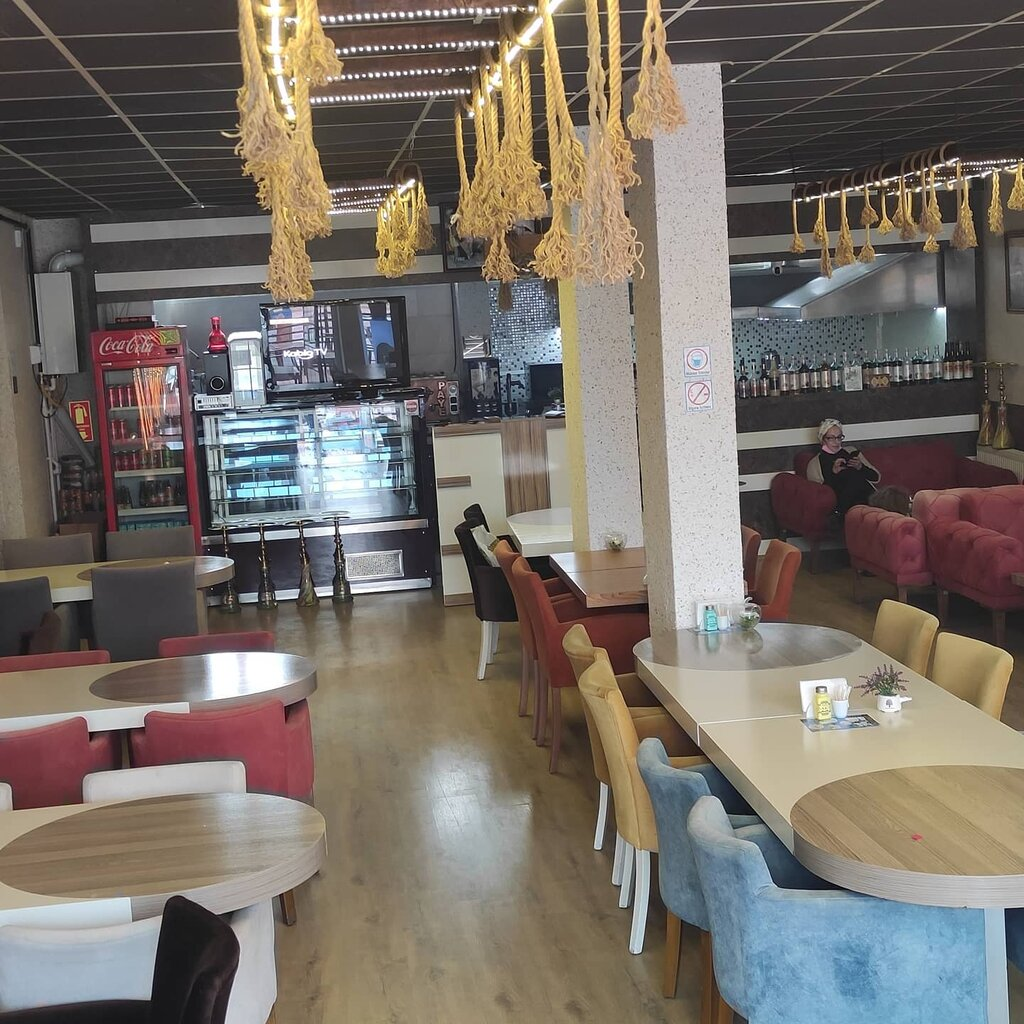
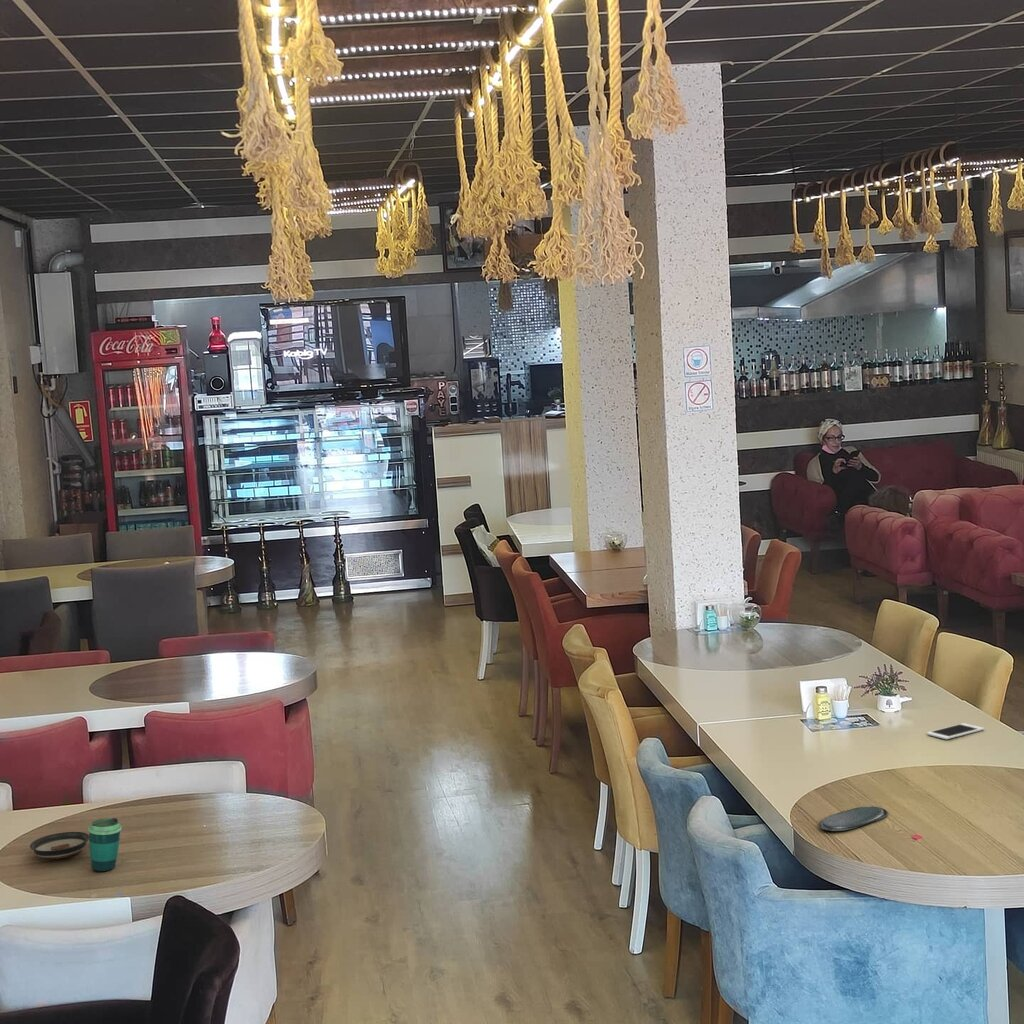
+ cell phone (955, 731)
+ cup (106, 844)
+ oval tray (853, 818)
+ saucer (60, 847)
